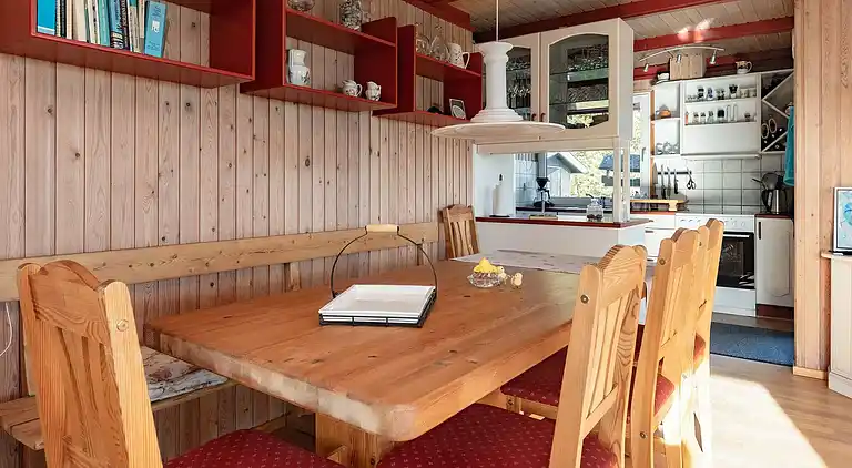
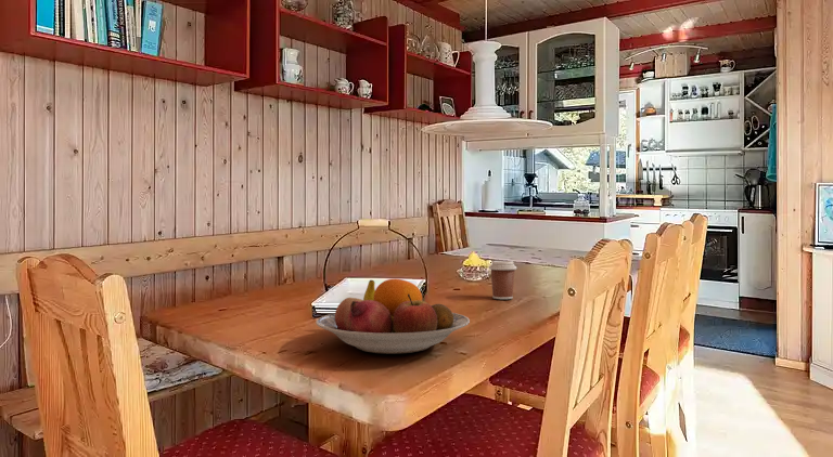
+ fruit bowl (393, 313)
+ coffee cup (502, 279)
